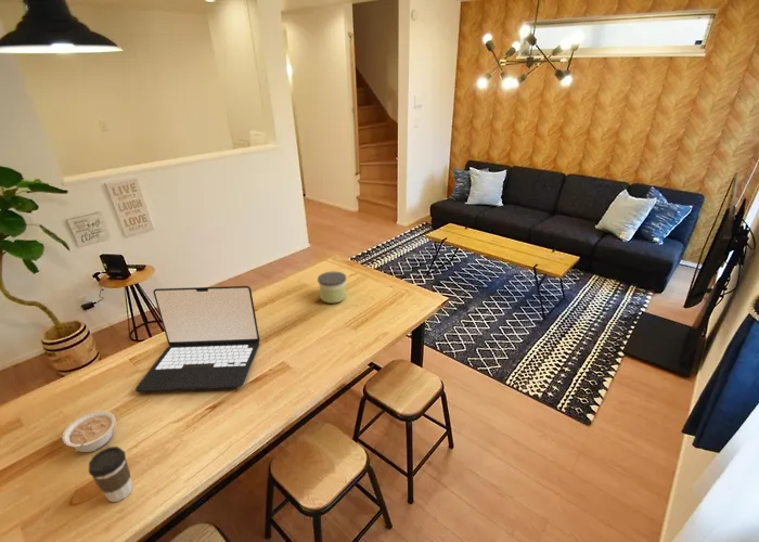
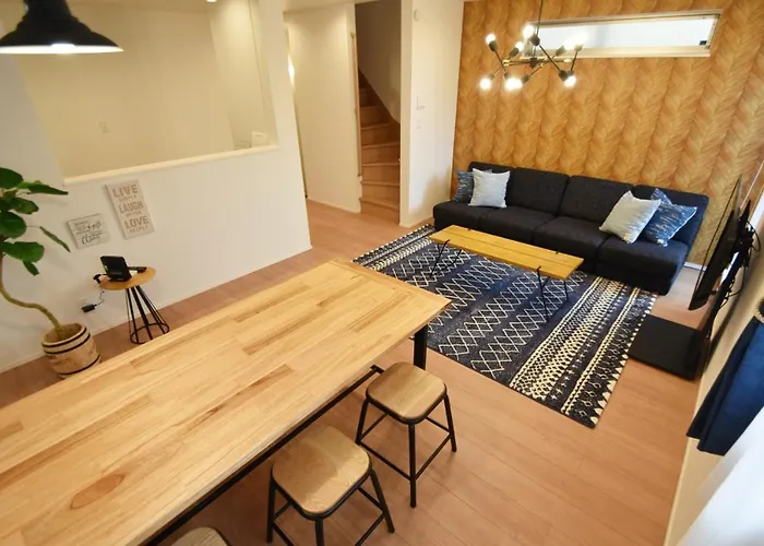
- candle (332, 287)
- coffee cup (113, 475)
- legume (92, 433)
- laptop (195, 336)
